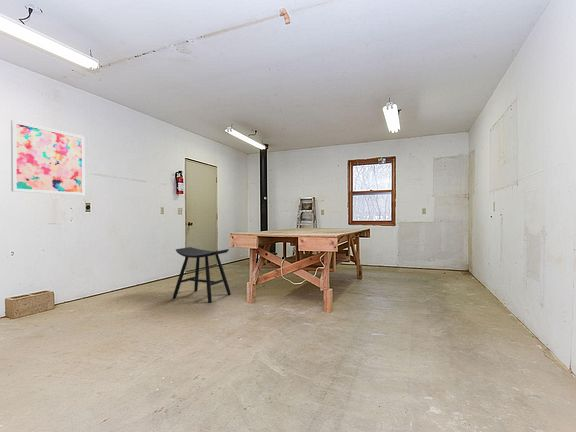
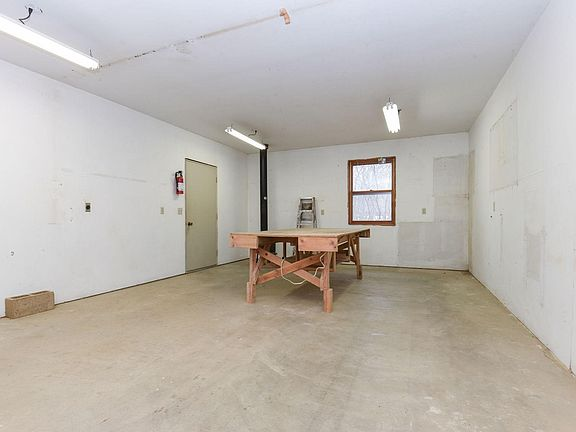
- wall art (51, 161)
- stool (198, 272)
